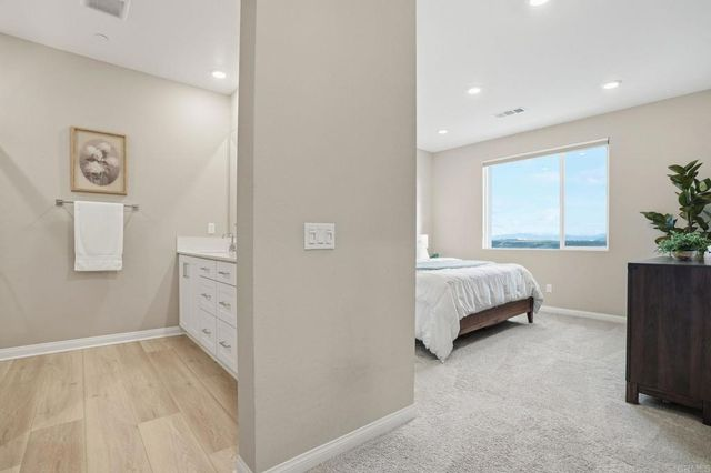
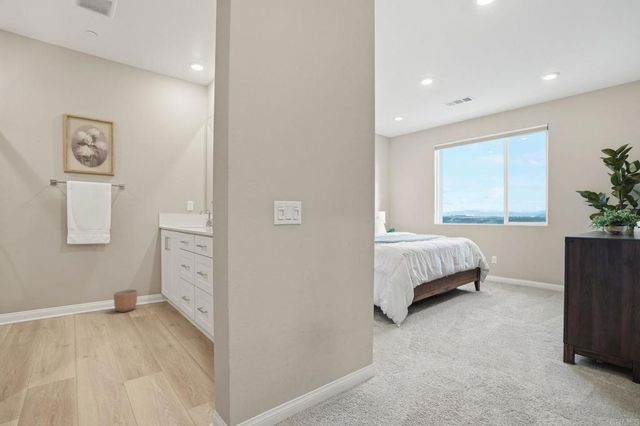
+ planter (125, 301)
